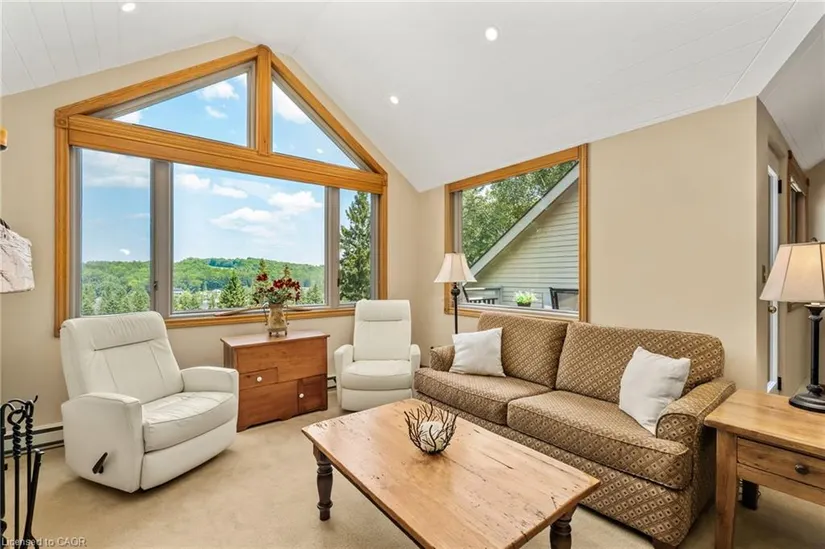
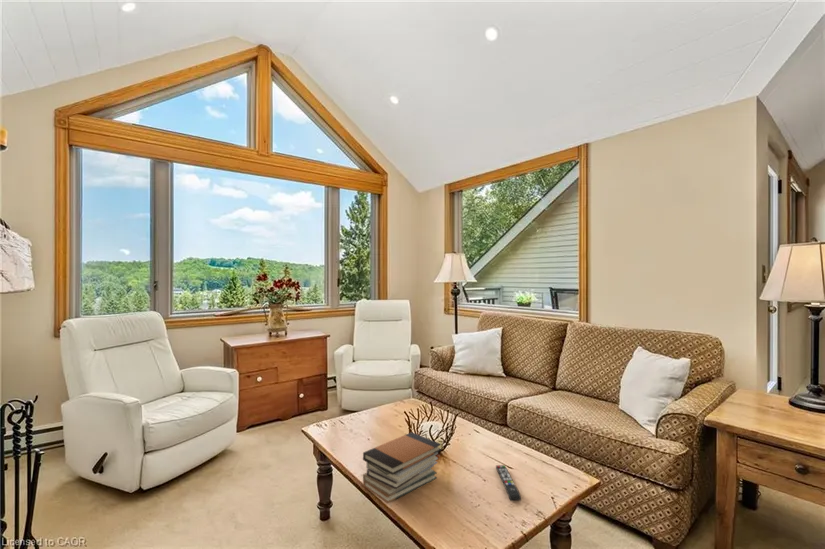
+ book stack (402, 464)
+ remote control (507, 481)
